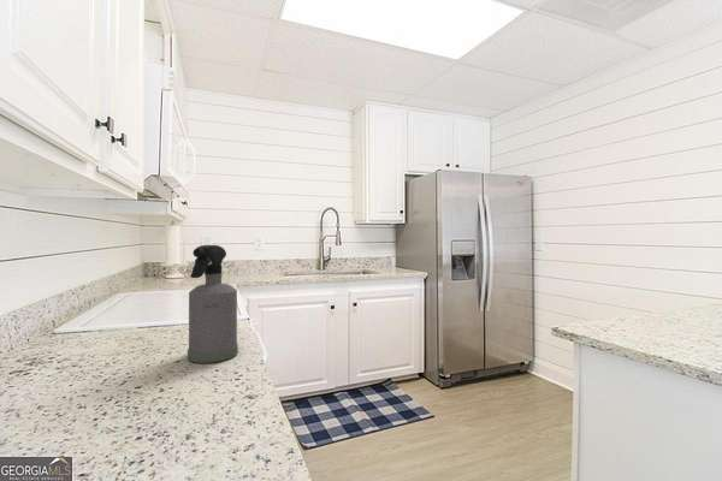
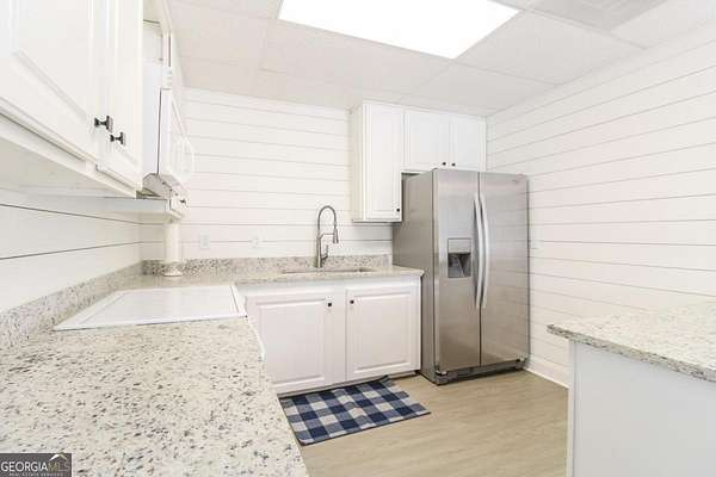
- spray bottle (211, 299)
